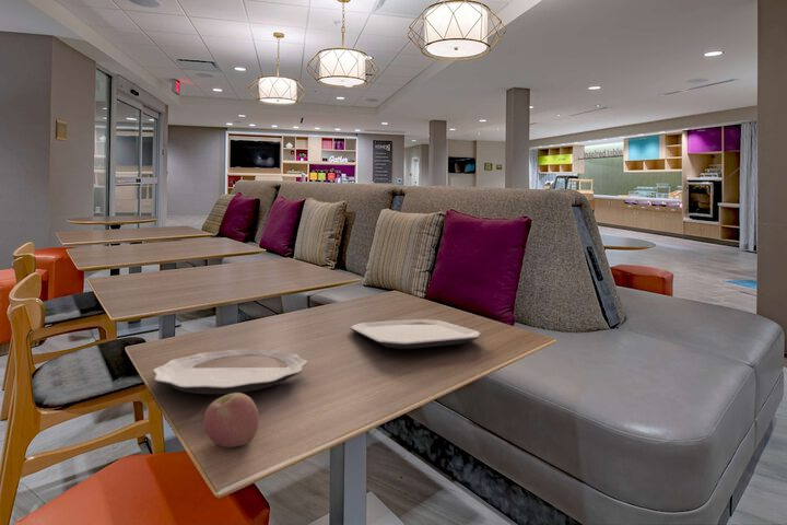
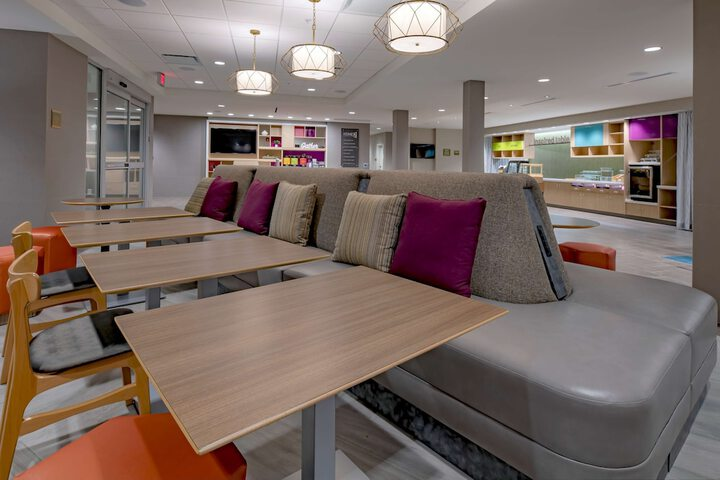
- apple (232, 419)
- plate (233, 370)
- plate (413, 332)
